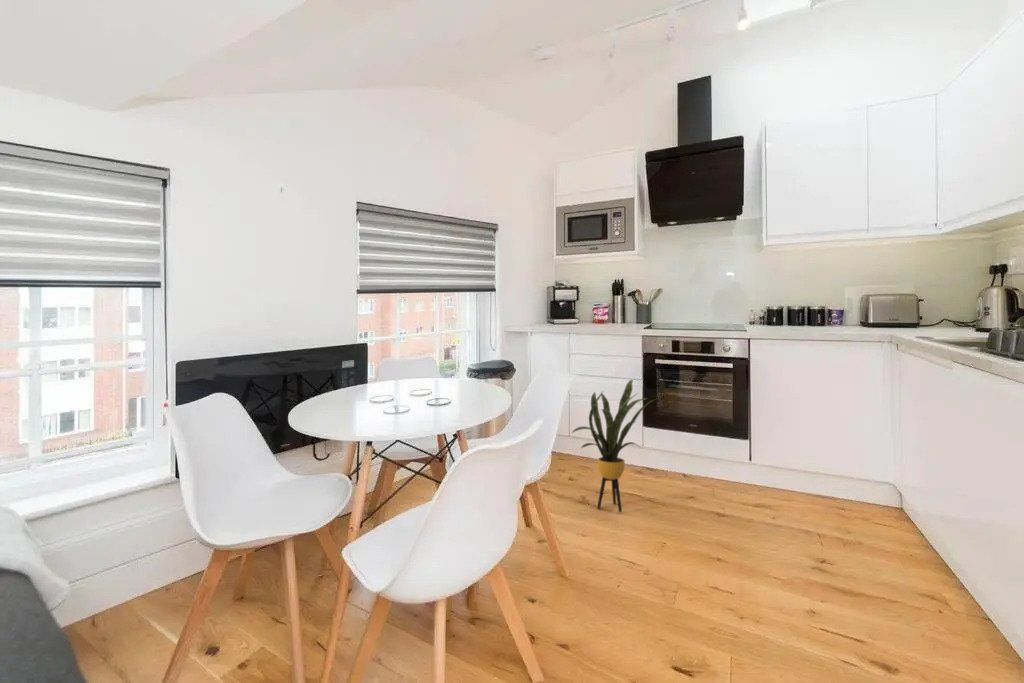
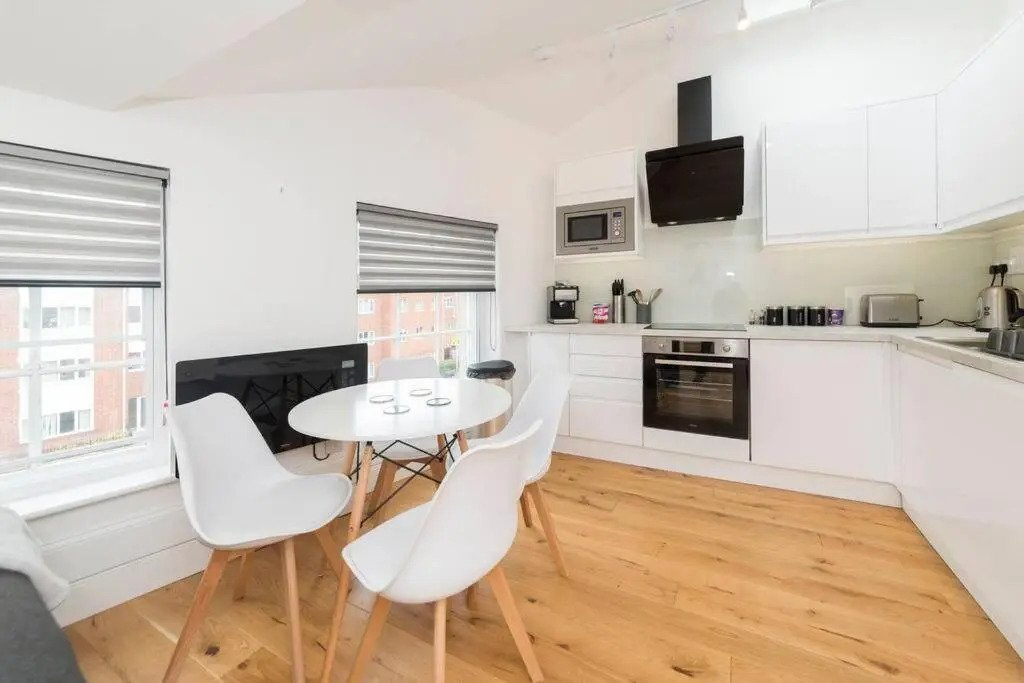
- house plant (618, 445)
